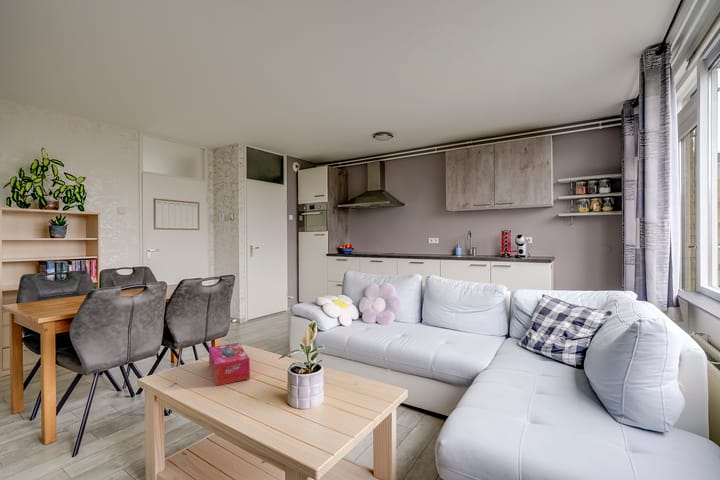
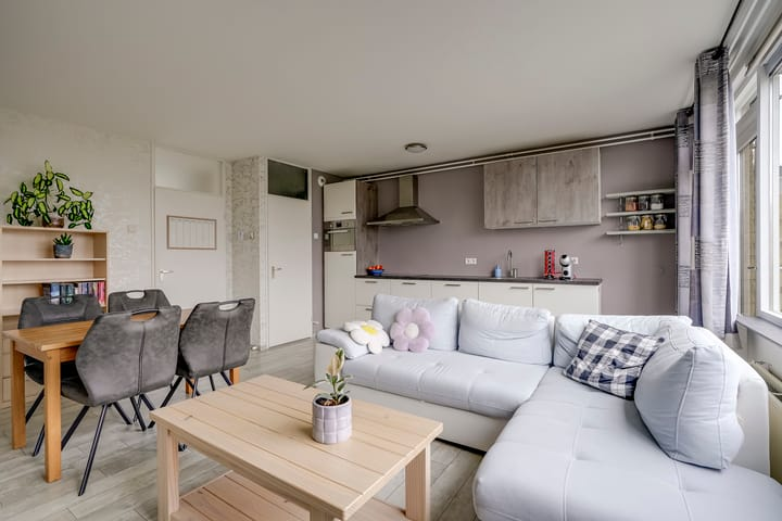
- tissue box (228, 362)
